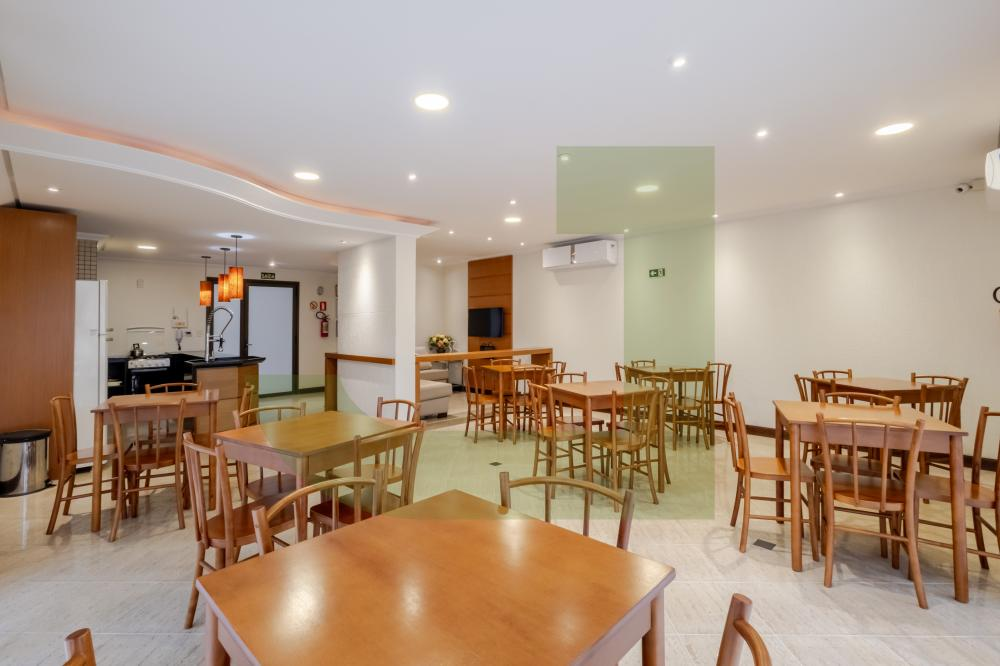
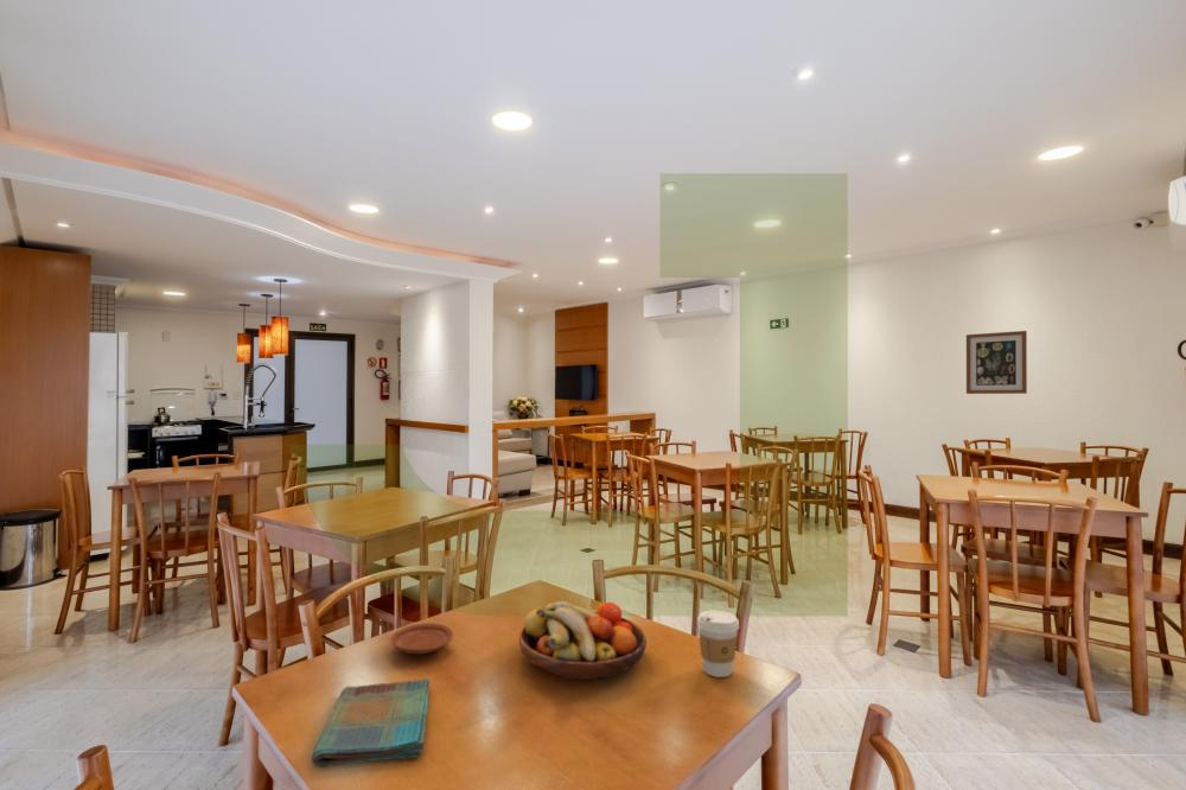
+ dish towel (377, 715)
+ coffee cup (718, 642)
+ plate (422, 641)
+ fruit bowl (582, 629)
+ wall art (995, 363)
